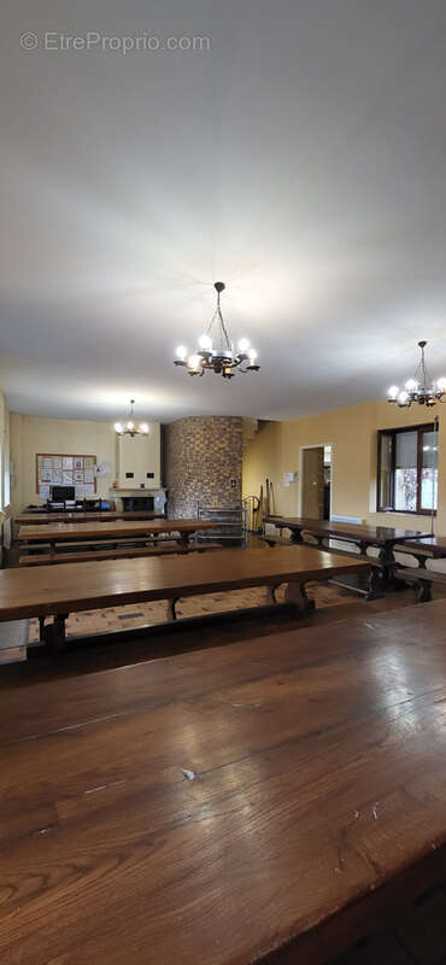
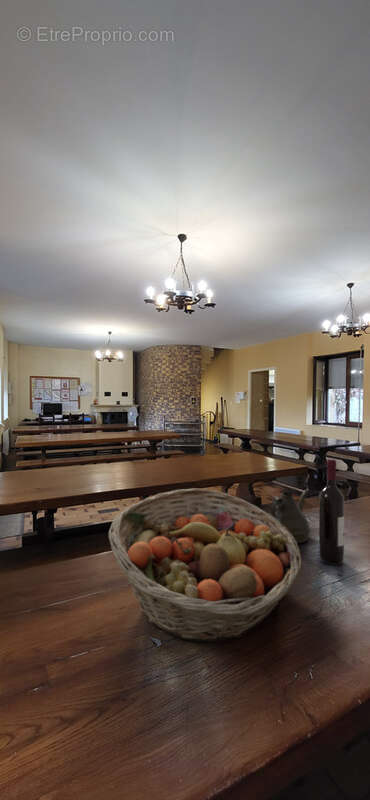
+ teapot (292, 512)
+ fruit basket (208, 550)
+ wine bottle (331, 510)
